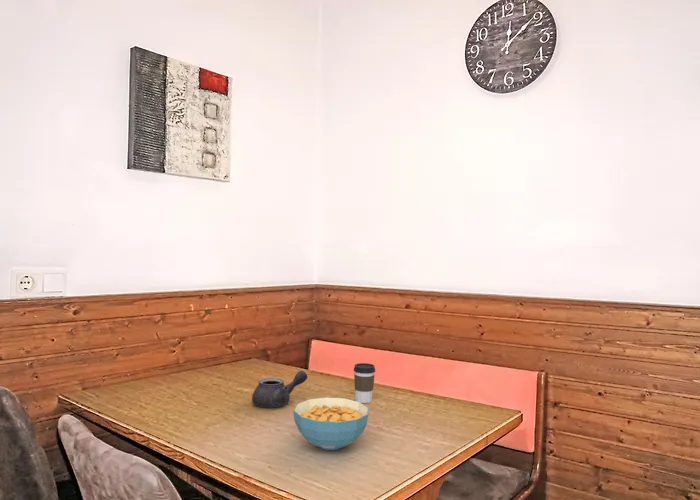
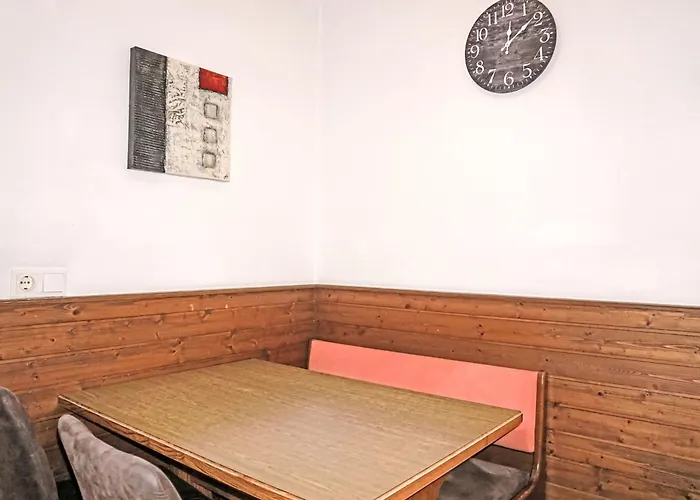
- teapot (281, 388)
- coffee cup (364, 383)
- cereal bowl (331, 427)
